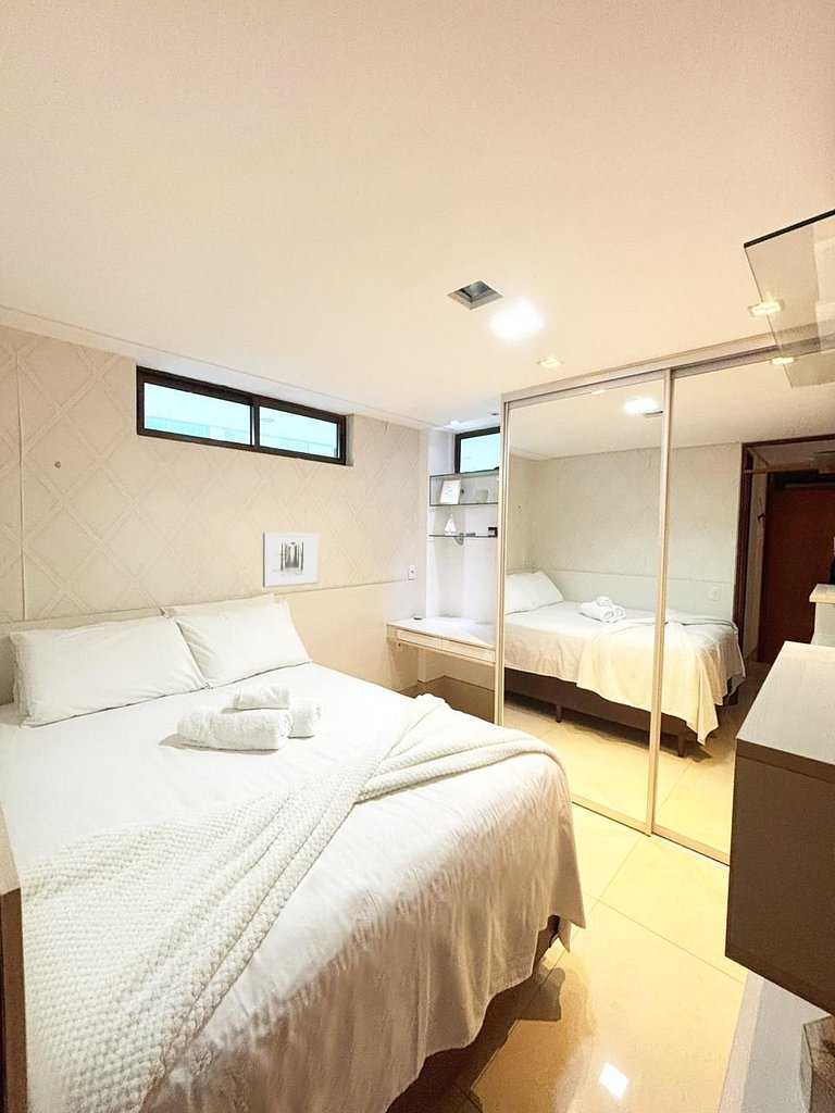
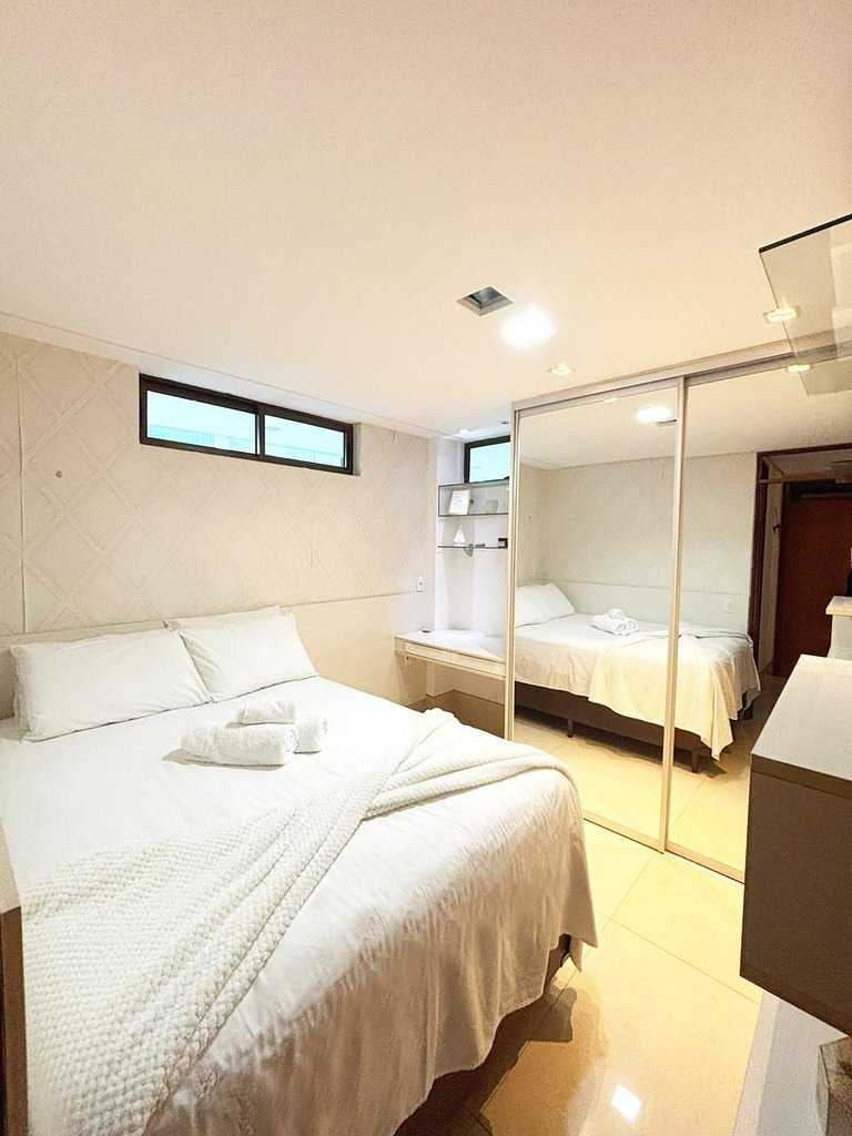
- wall art (291, 559)
